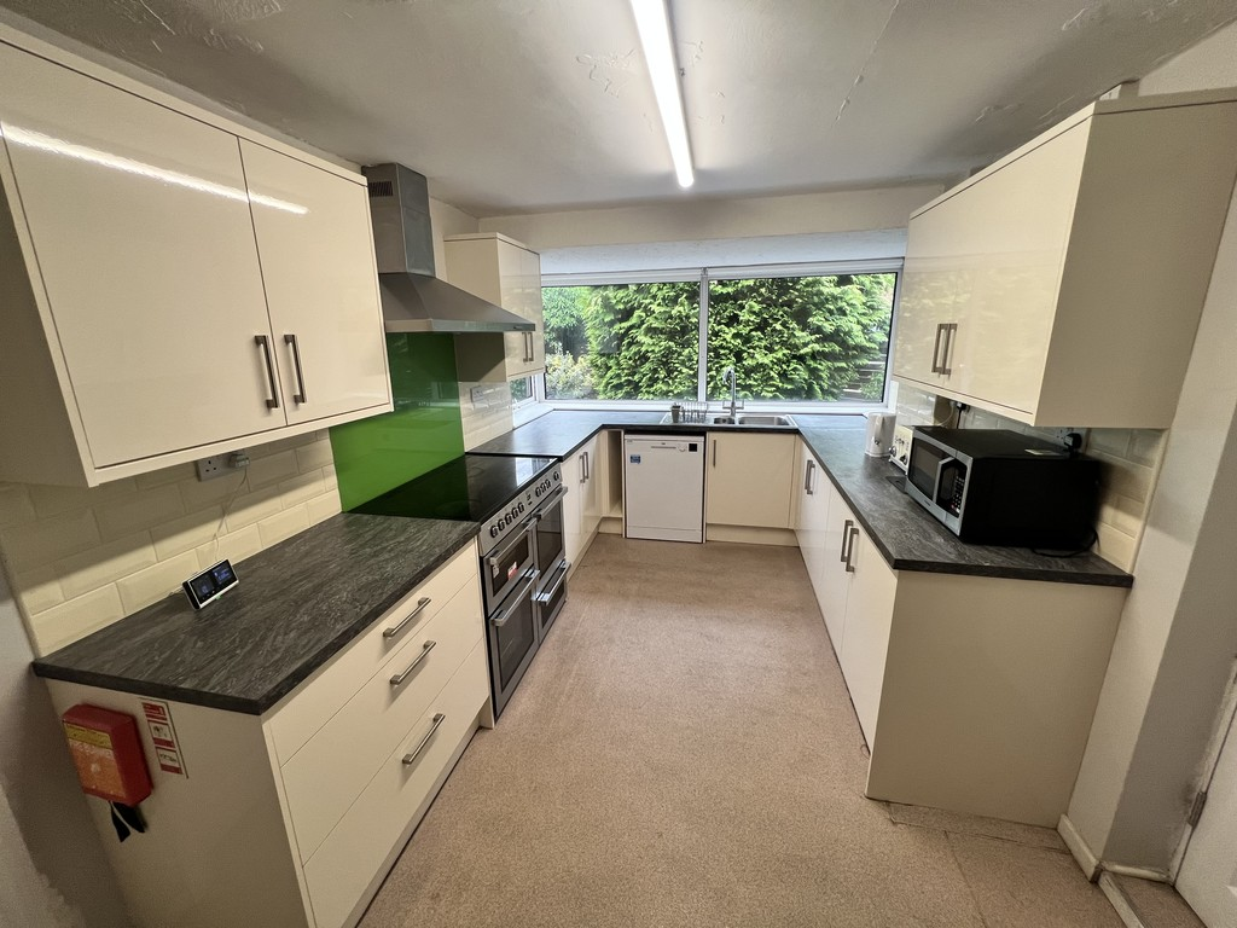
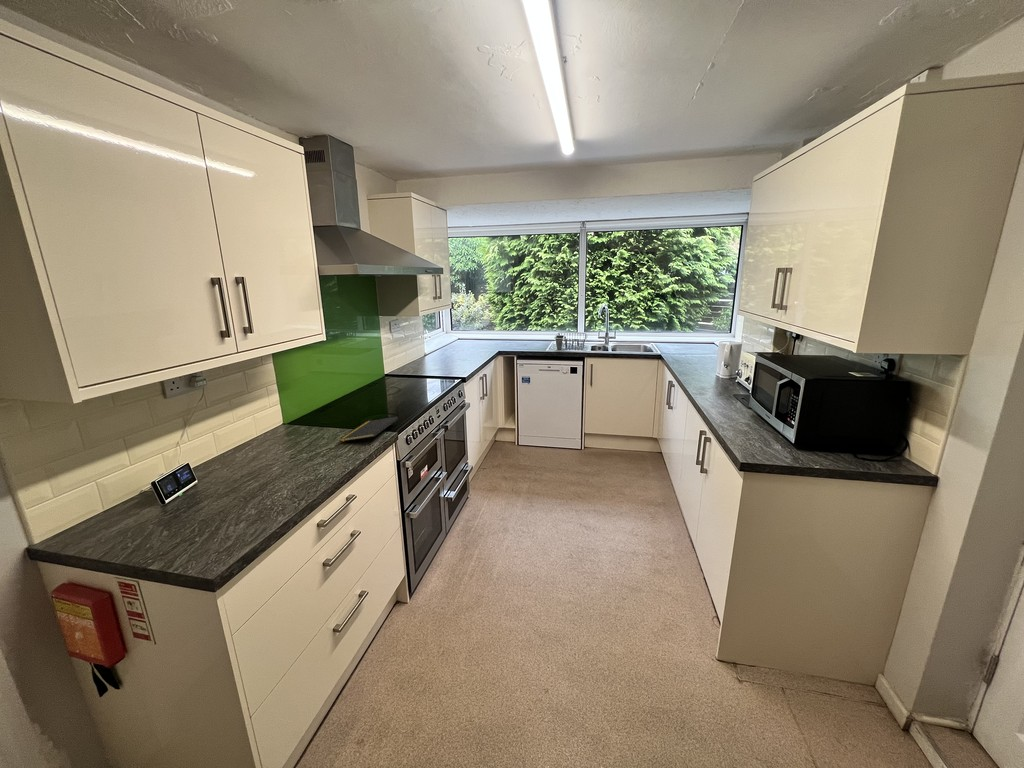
+ notepad (370, 428)
